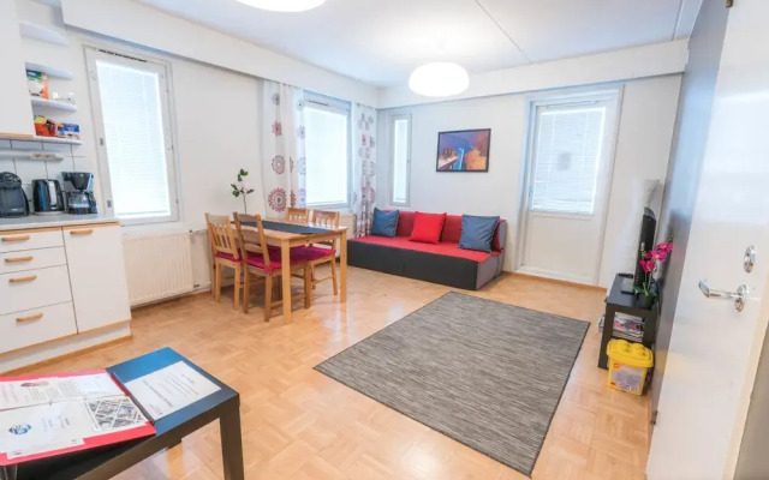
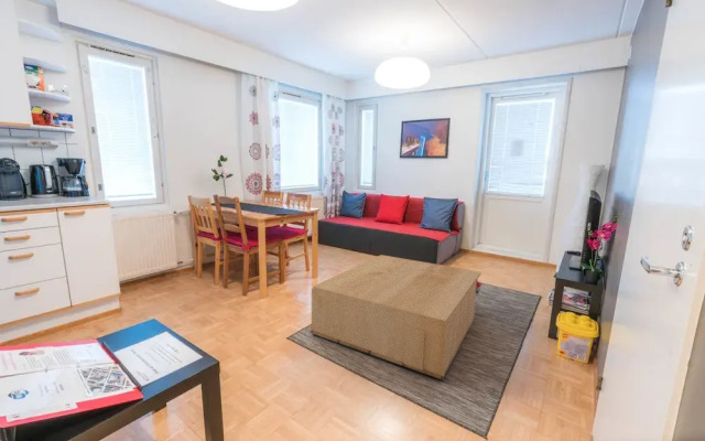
+ coffee table (403, 300)
